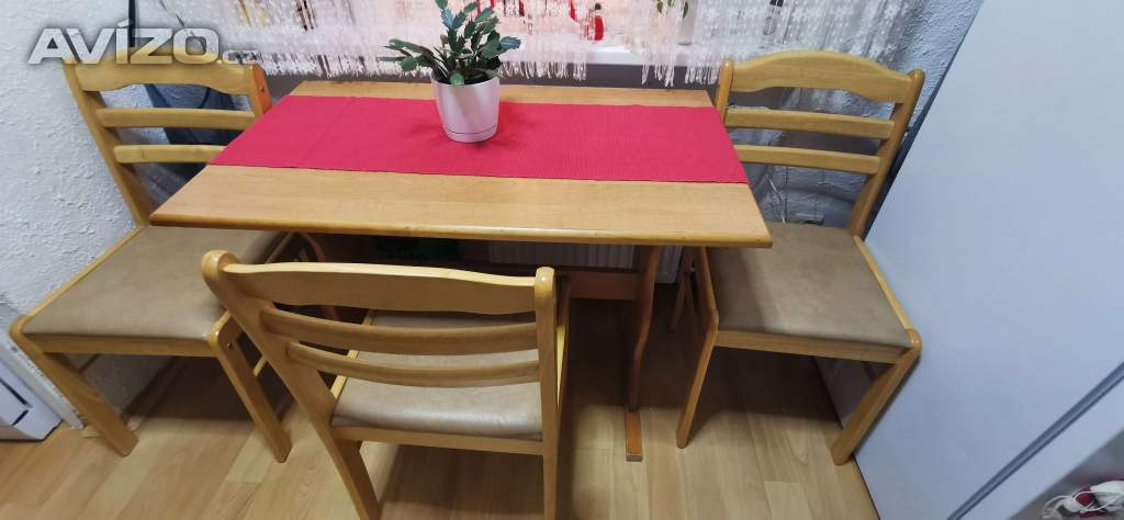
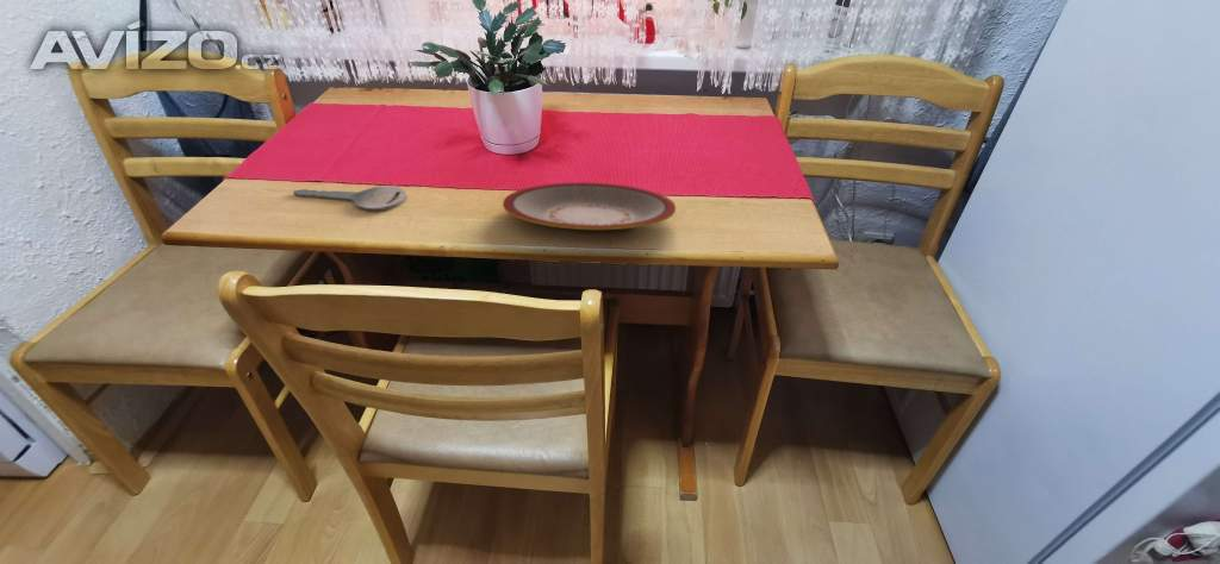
+ plate (589, 209)
+ key (348, 195)
